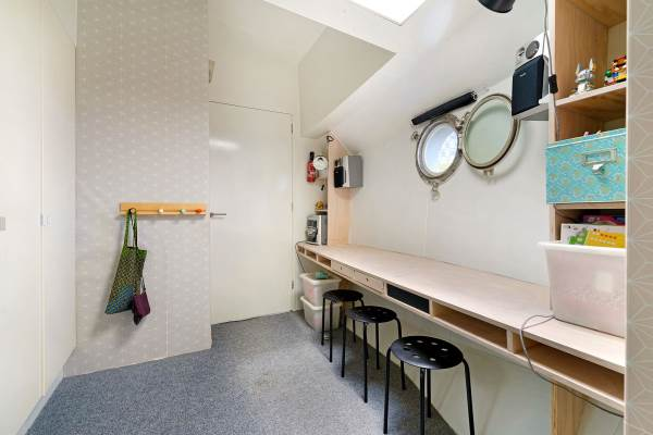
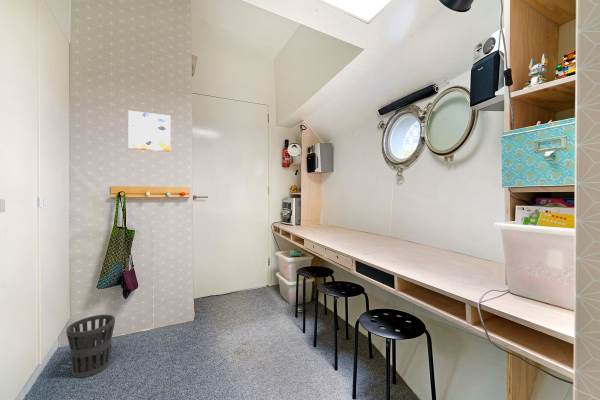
+ wall art (150, 131)
+ wastebasket (91, 345)
